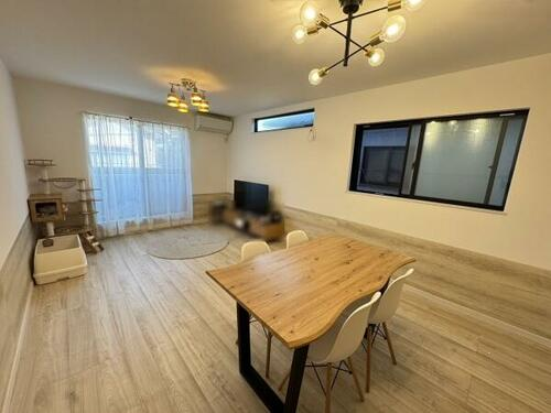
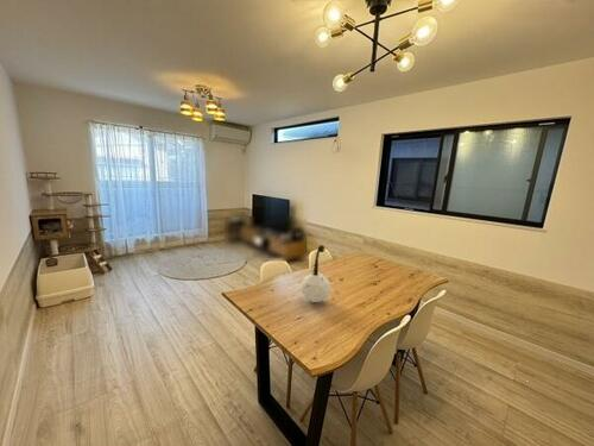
+ plant (314, 275)
